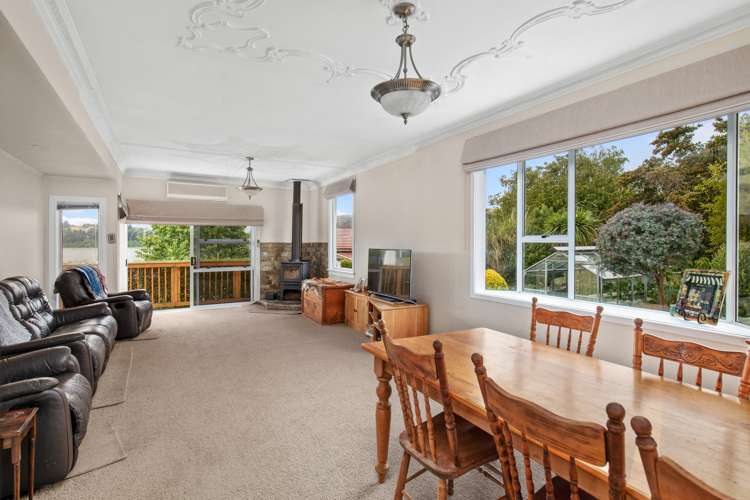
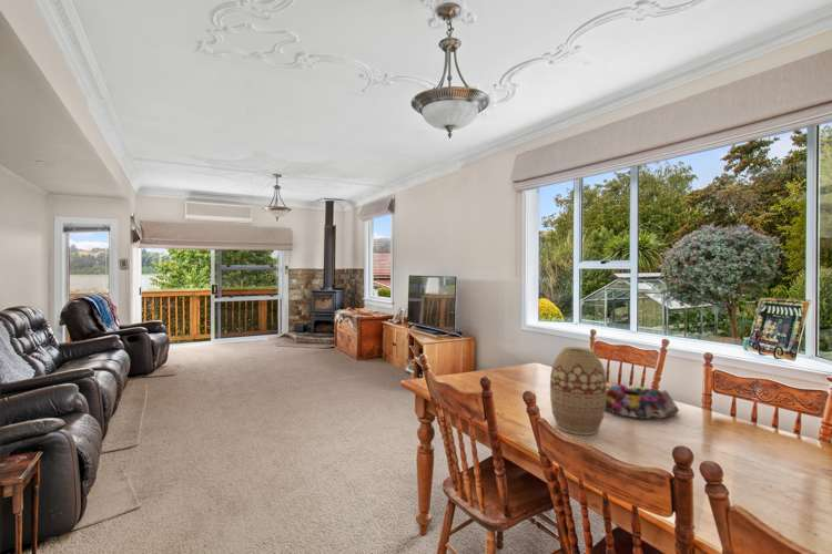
+ vase (577, 388)
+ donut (635, 397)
